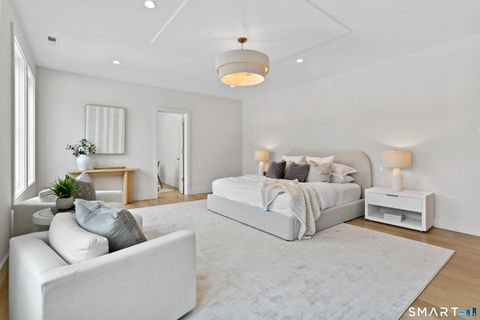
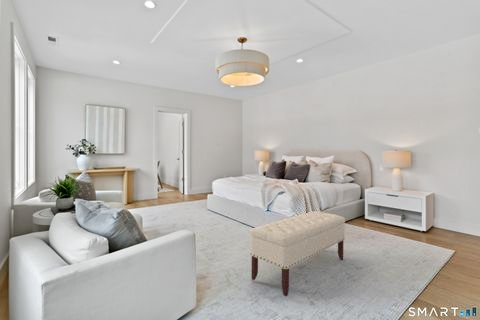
+ bench (301, 244)
